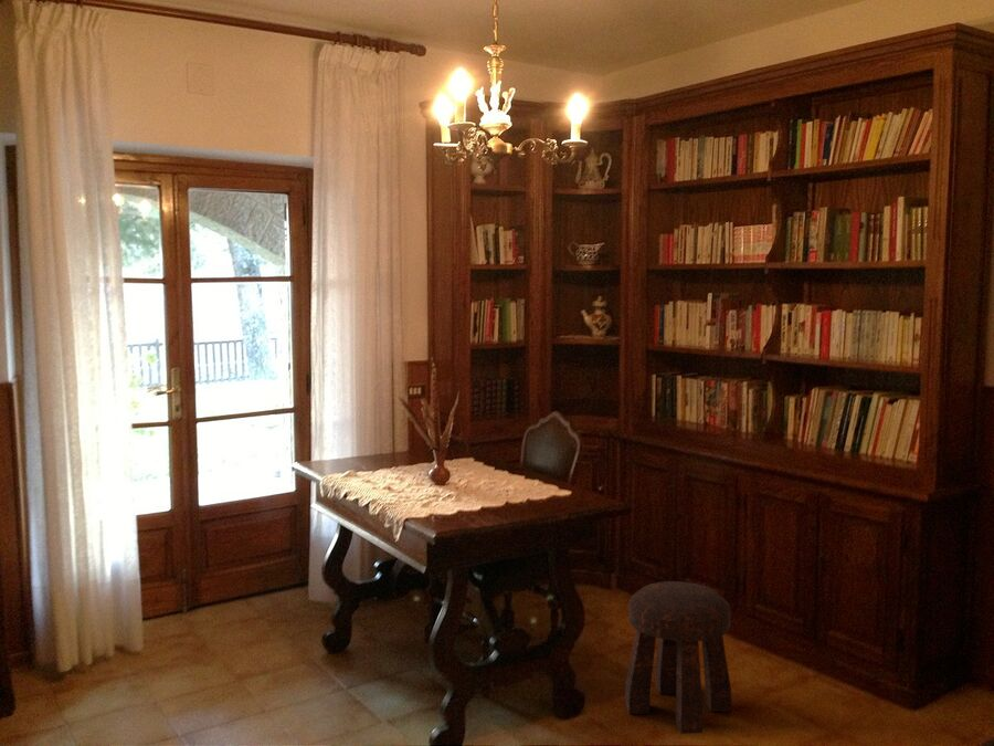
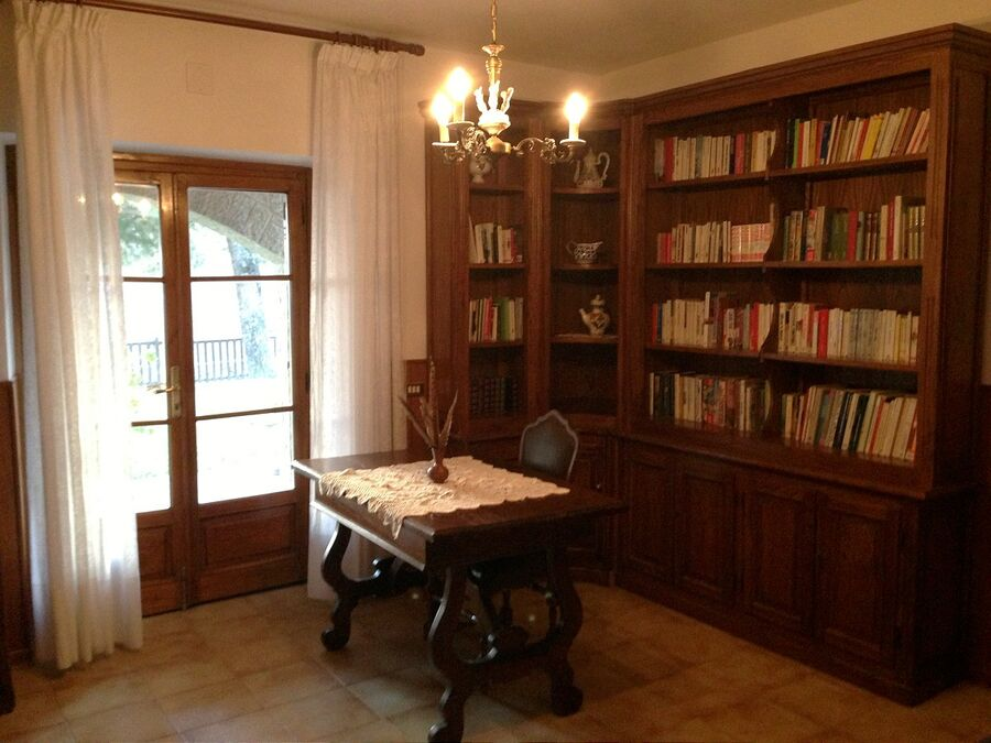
- stool (678, 650)
